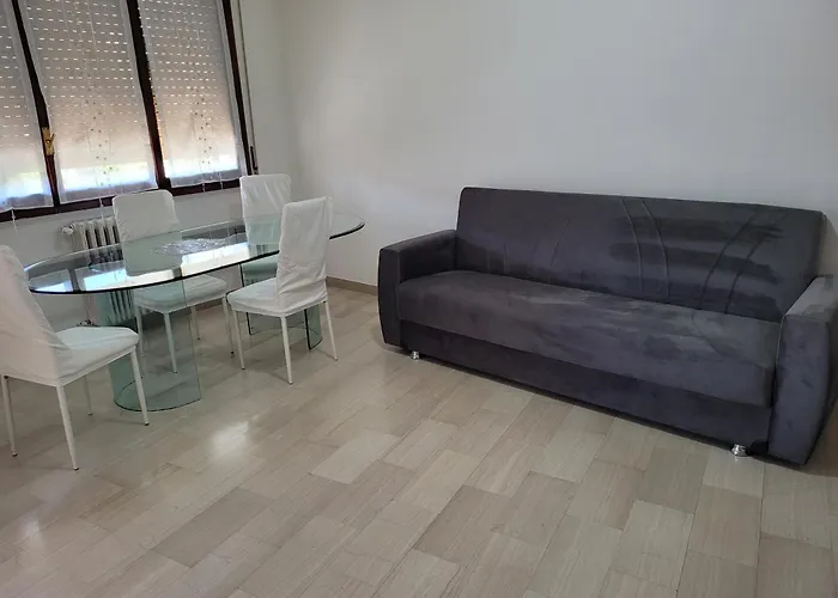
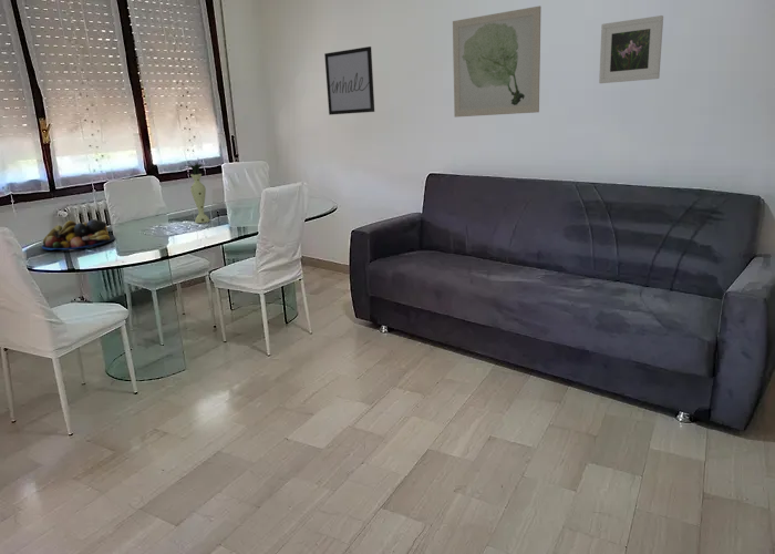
+ fruit bowl (76, 232)
+ wall art (494, 65)
+ vase (197, 192)
+ wall art (349, 82)
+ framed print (630, 51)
